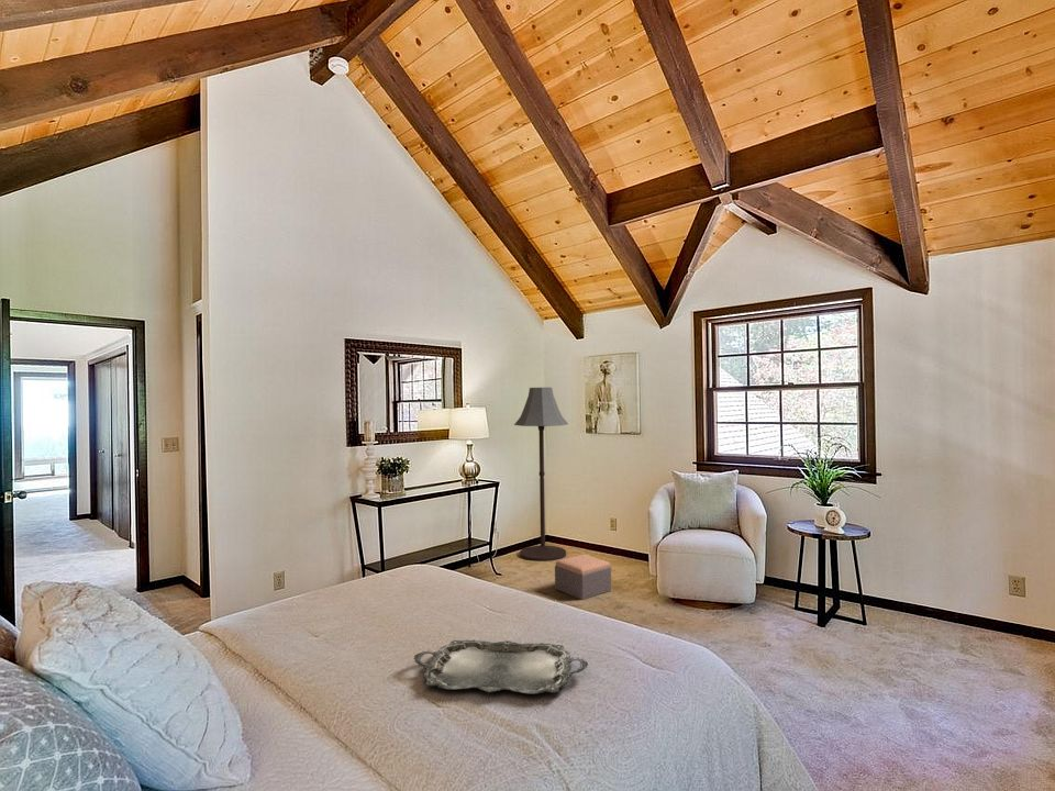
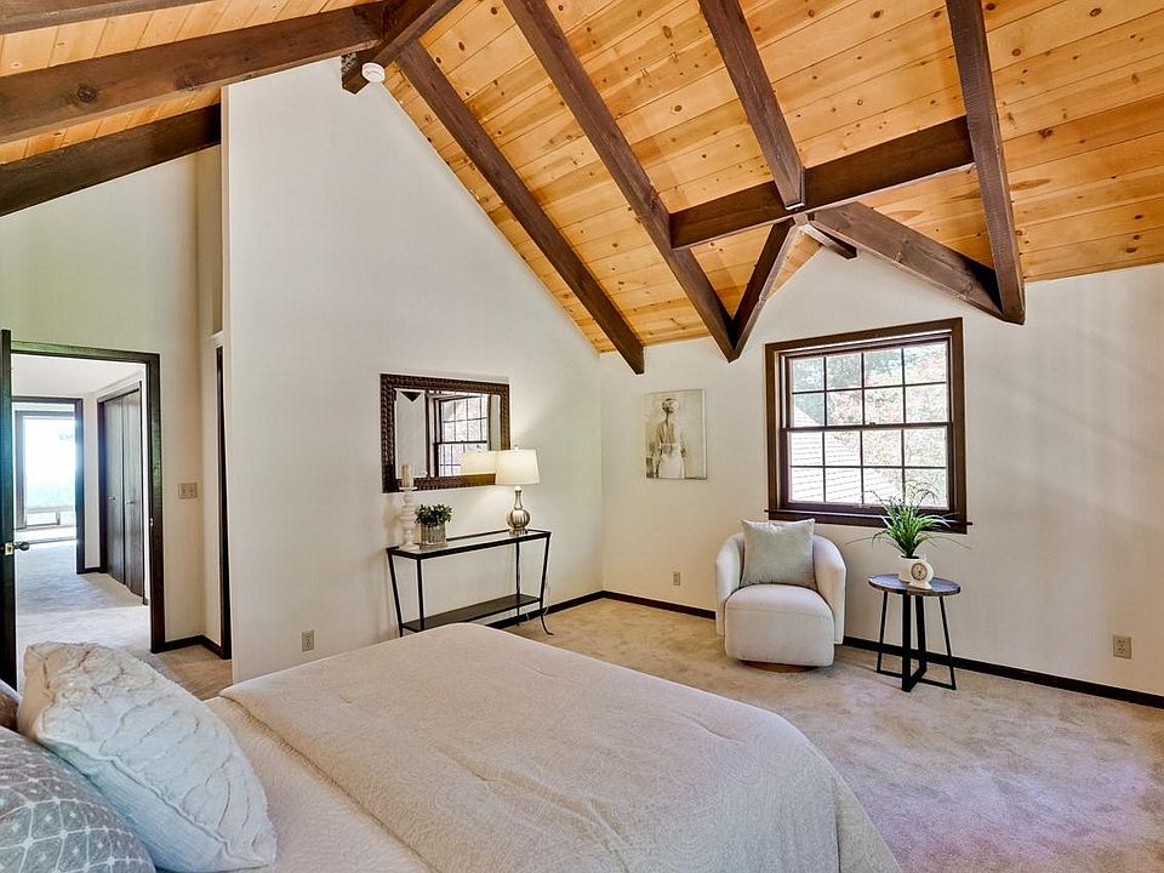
- footstool (582, 575)
- floor lamp (542, 470)
- serving tray (499, 664)
